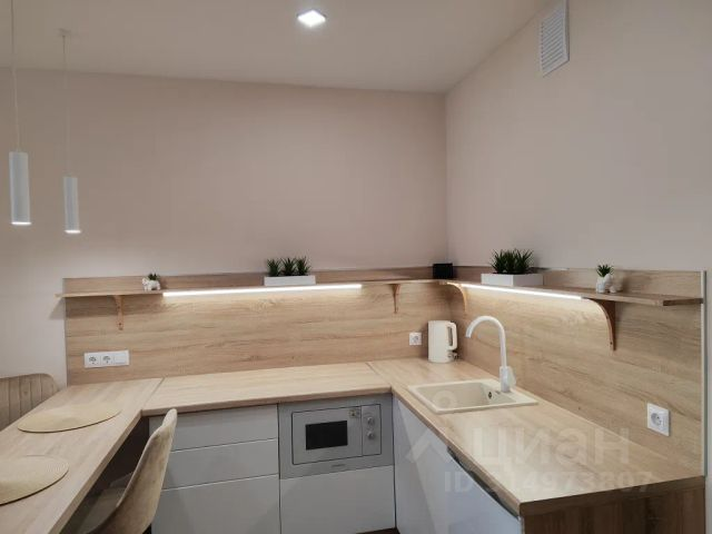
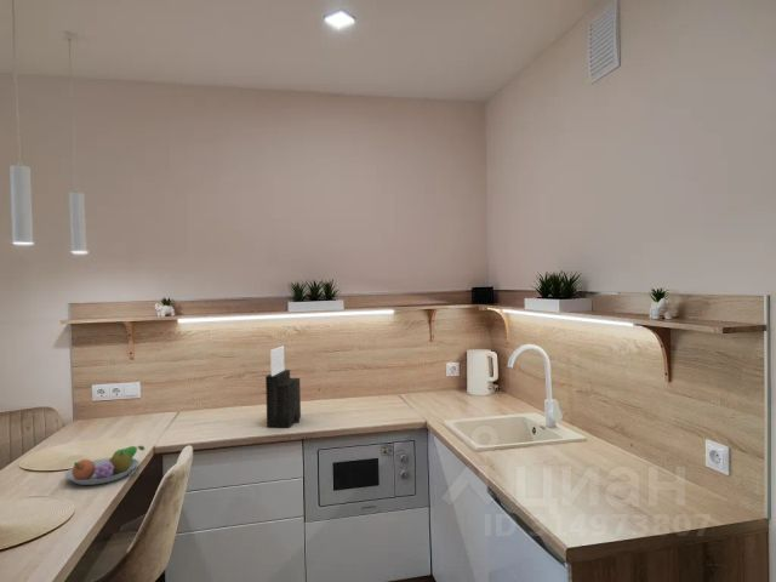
+ fruit bowl (105, 461)
+ knife block (285, 384)
